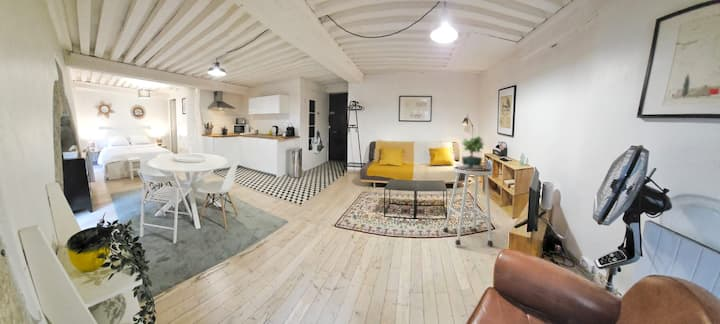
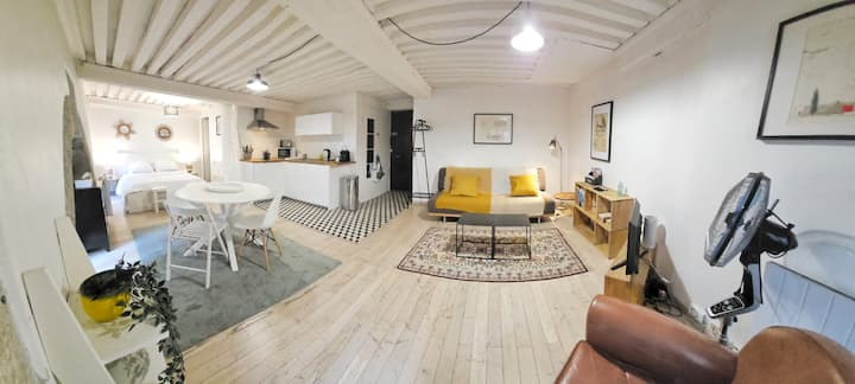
- stool (464, 204)
- potted plant (473, 151)
